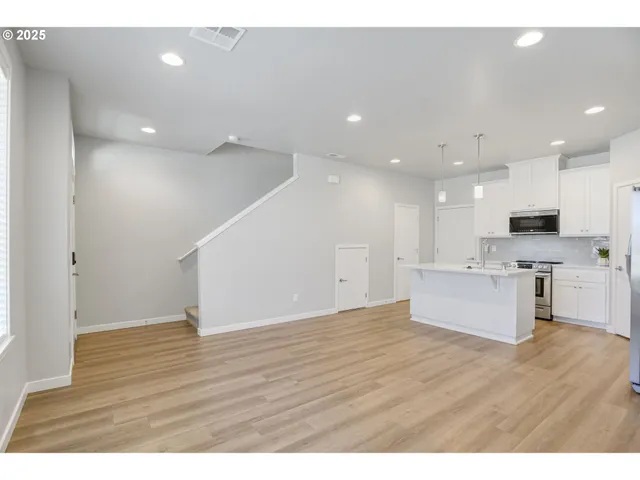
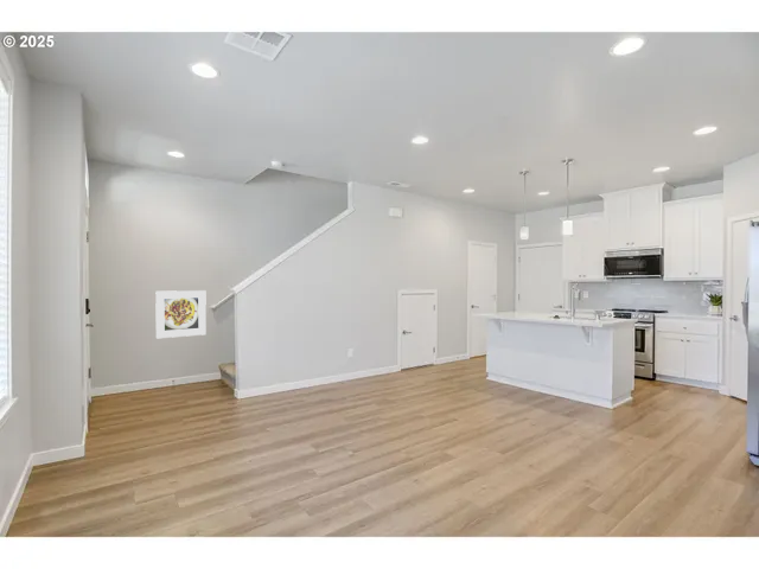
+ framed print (181, 313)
